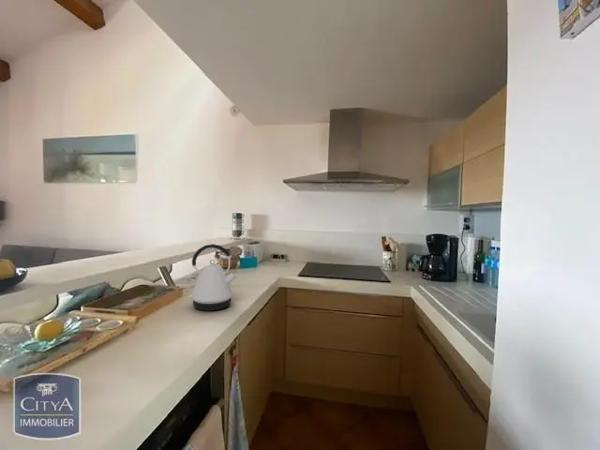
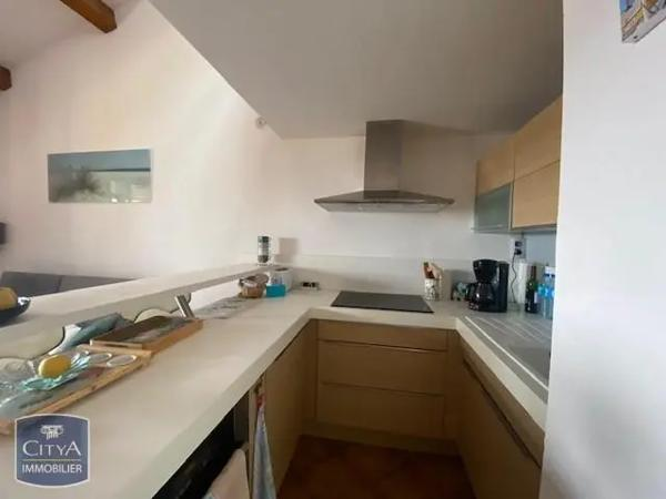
- kettle (213, 275)
